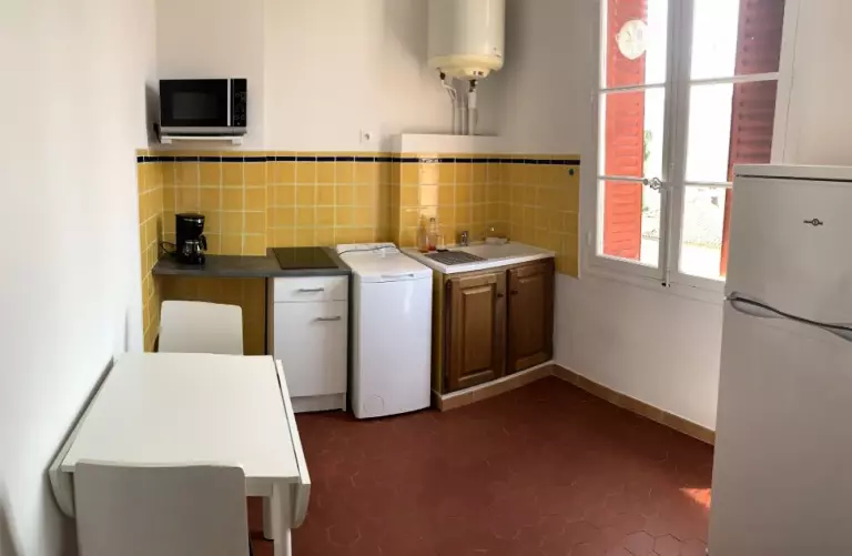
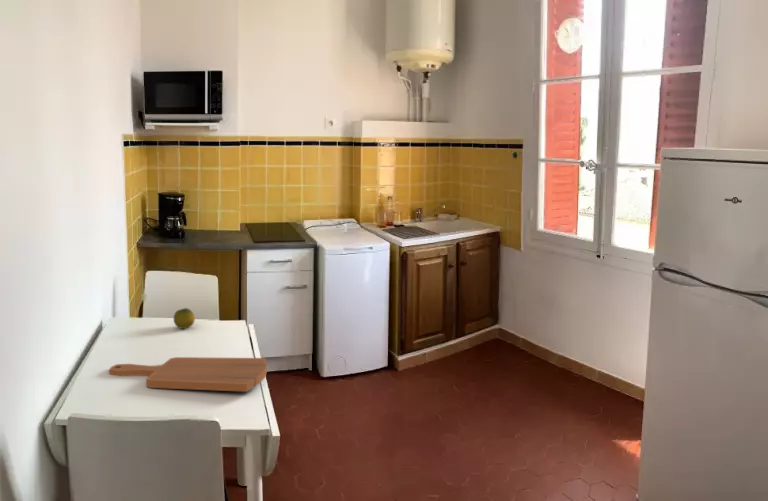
+ cutting board (200, 372)
+ fruit (184, 318)
